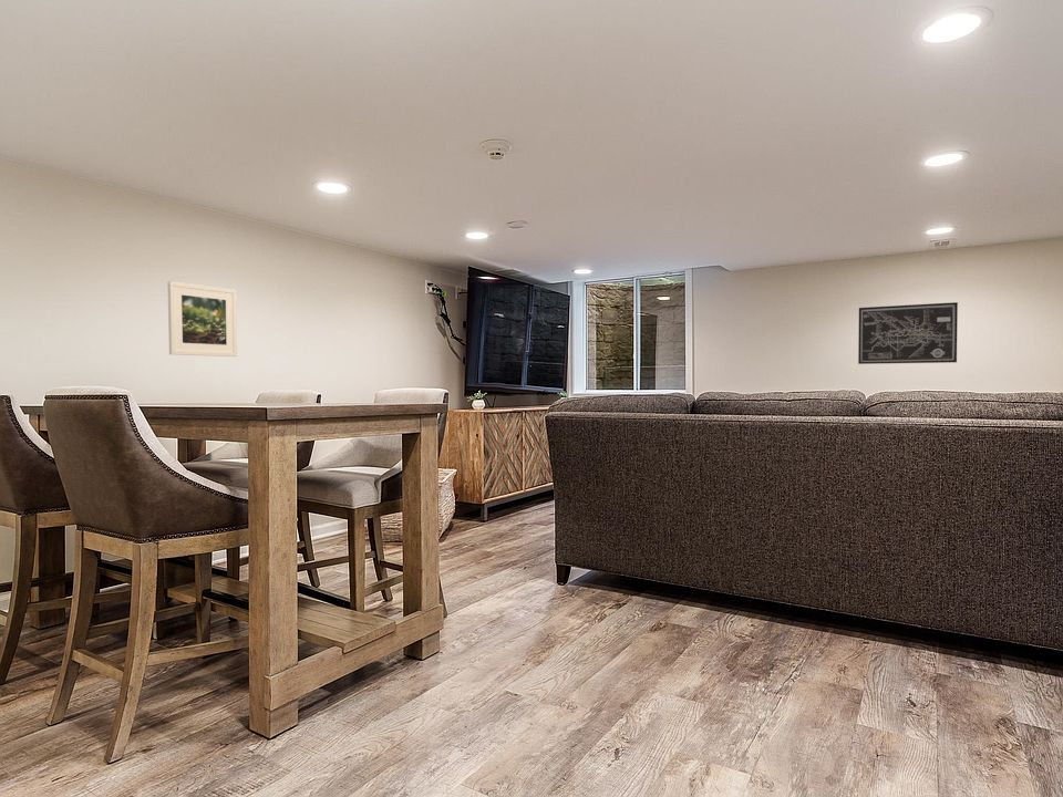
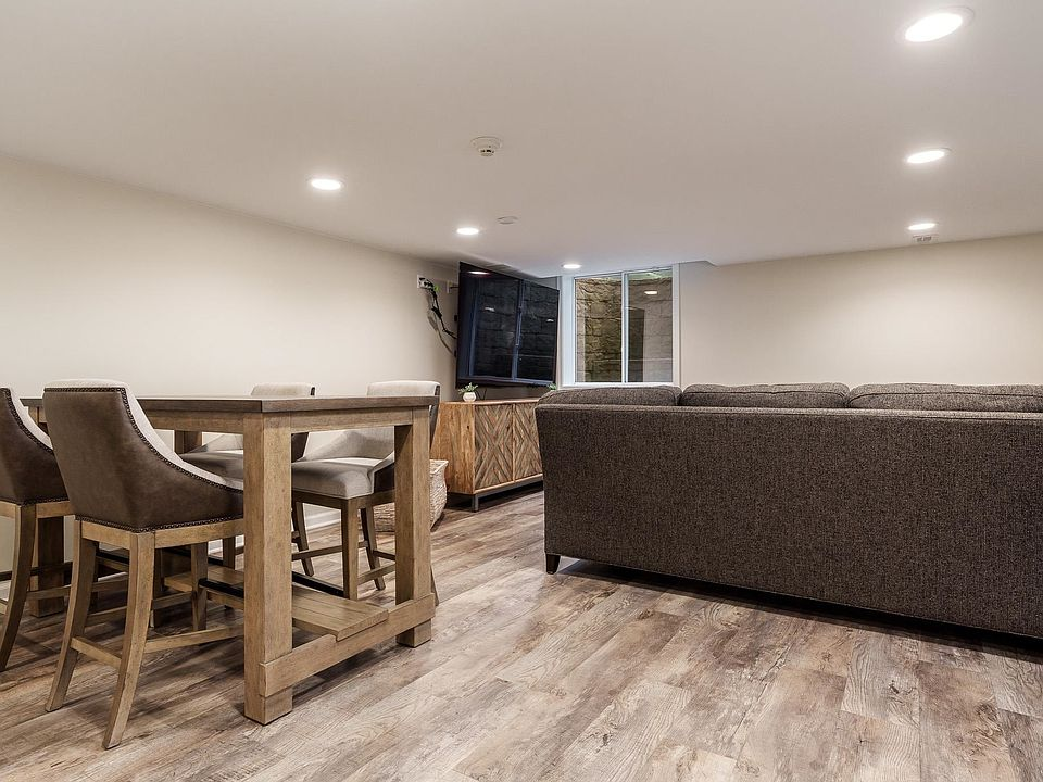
- wall art (906, 334)
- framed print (204, 320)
